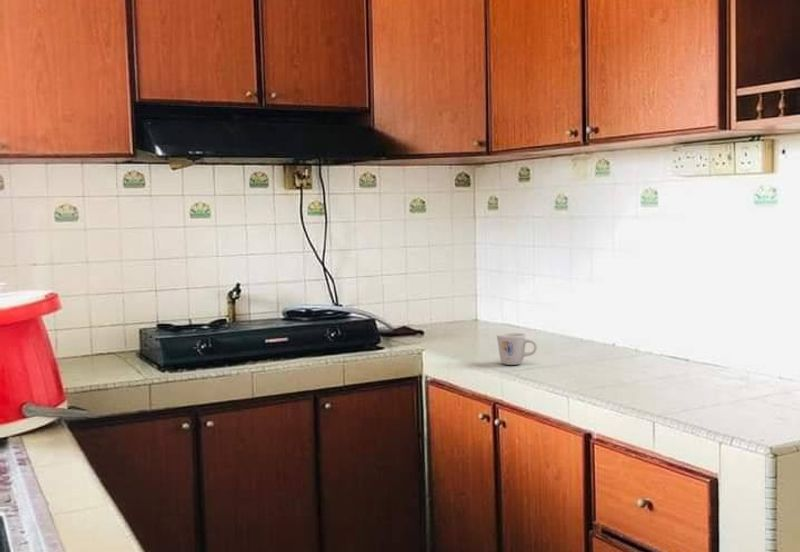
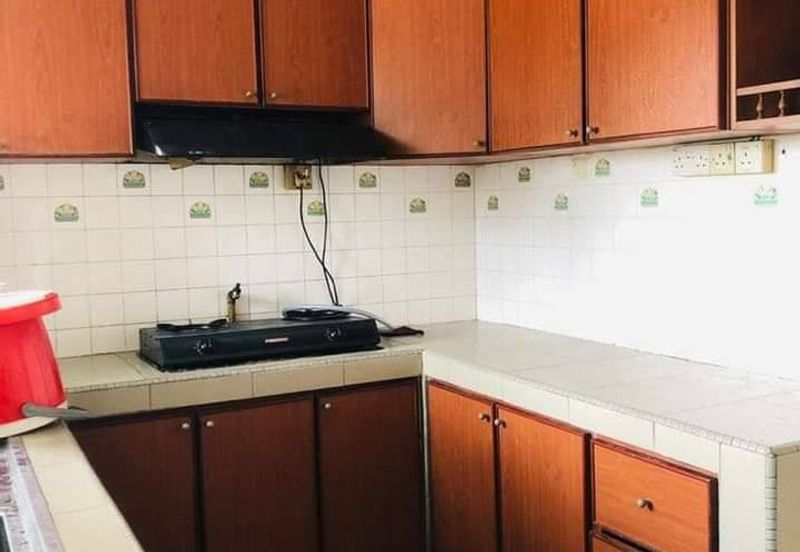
- mug (517, 349)
